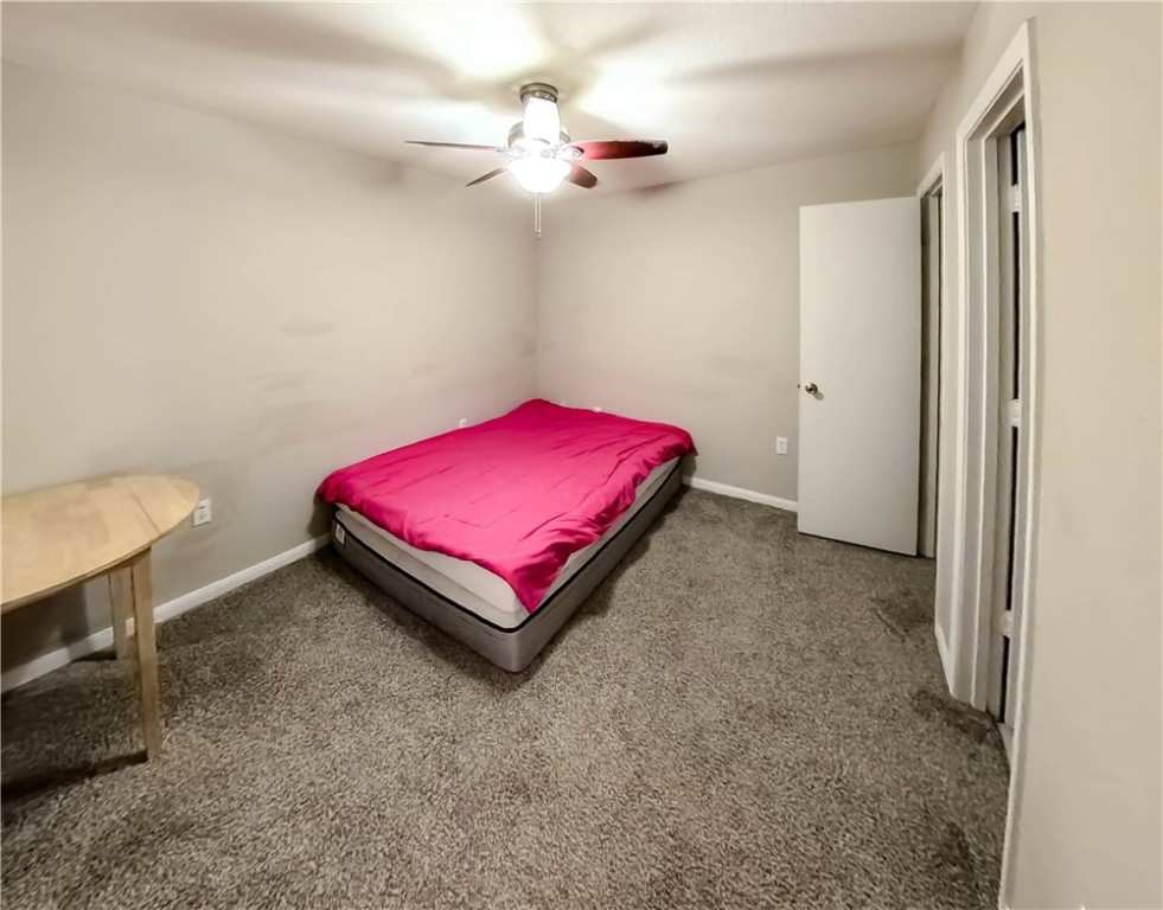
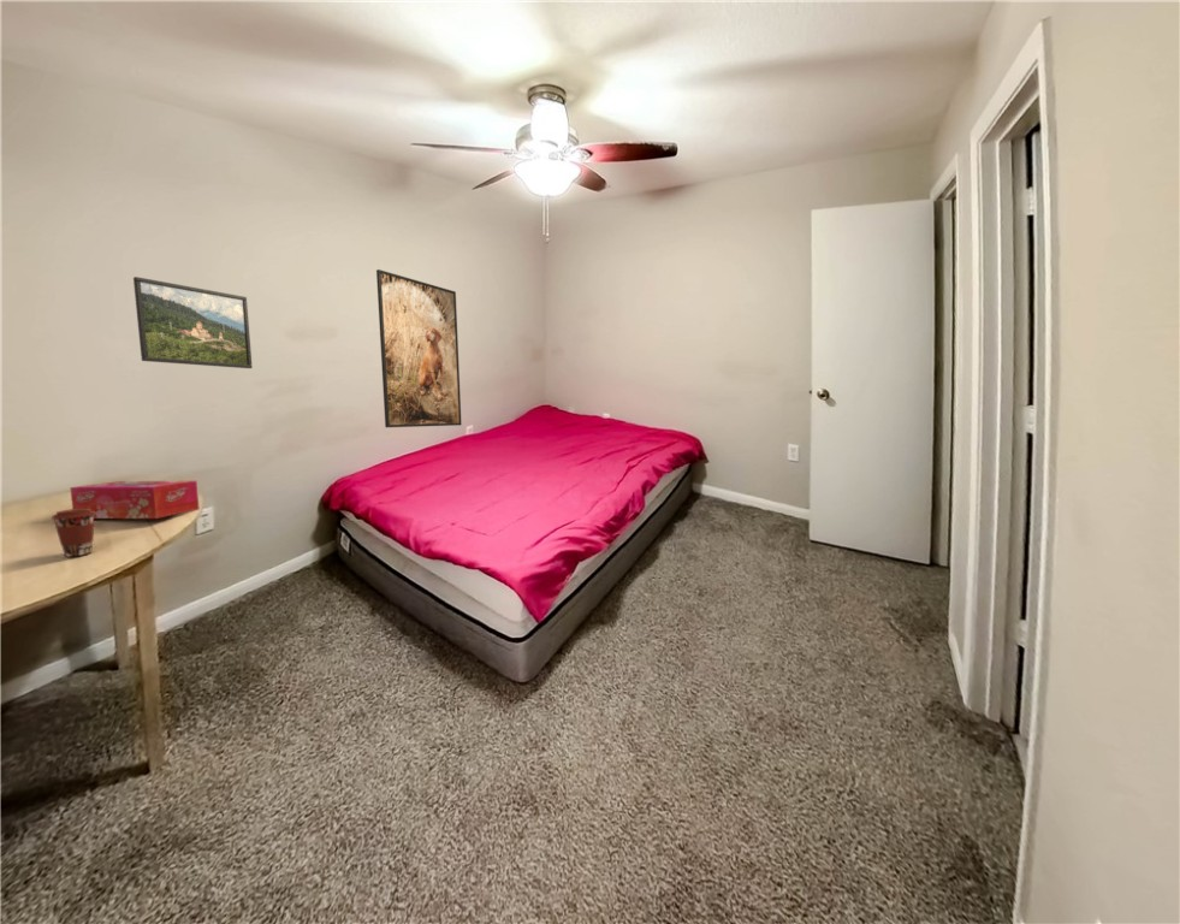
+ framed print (197, 326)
+ tissue box (137, 498)
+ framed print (422, 355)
+ coffee cup (76, 532)
